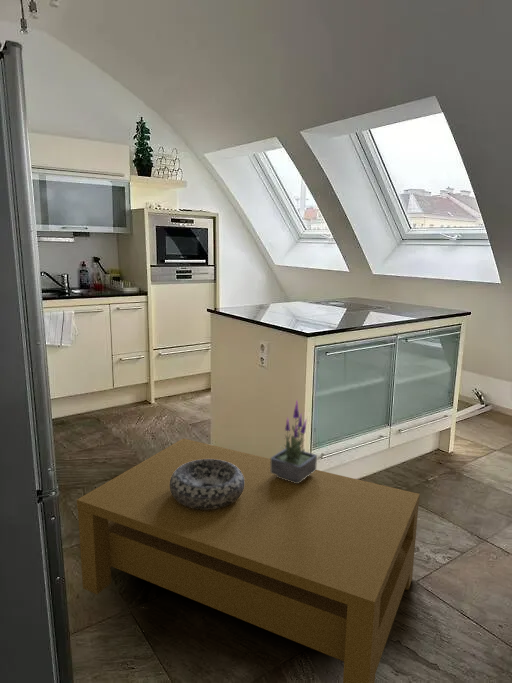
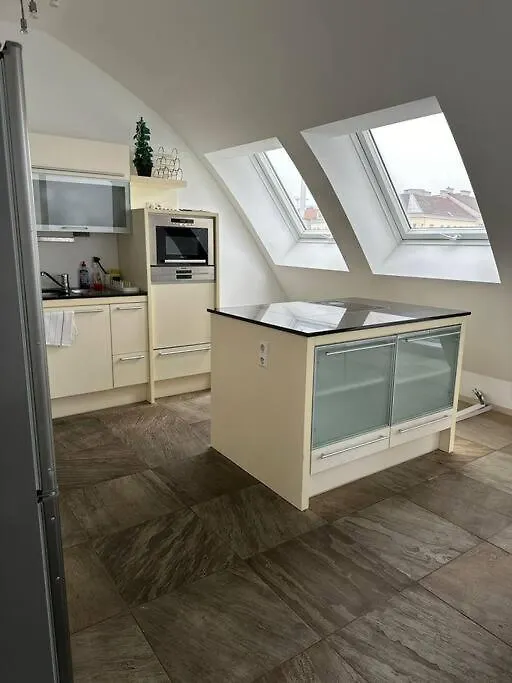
- potted plant (294, 438)
- decorative bowl (207, 482)
- coffee table (253, 538)
